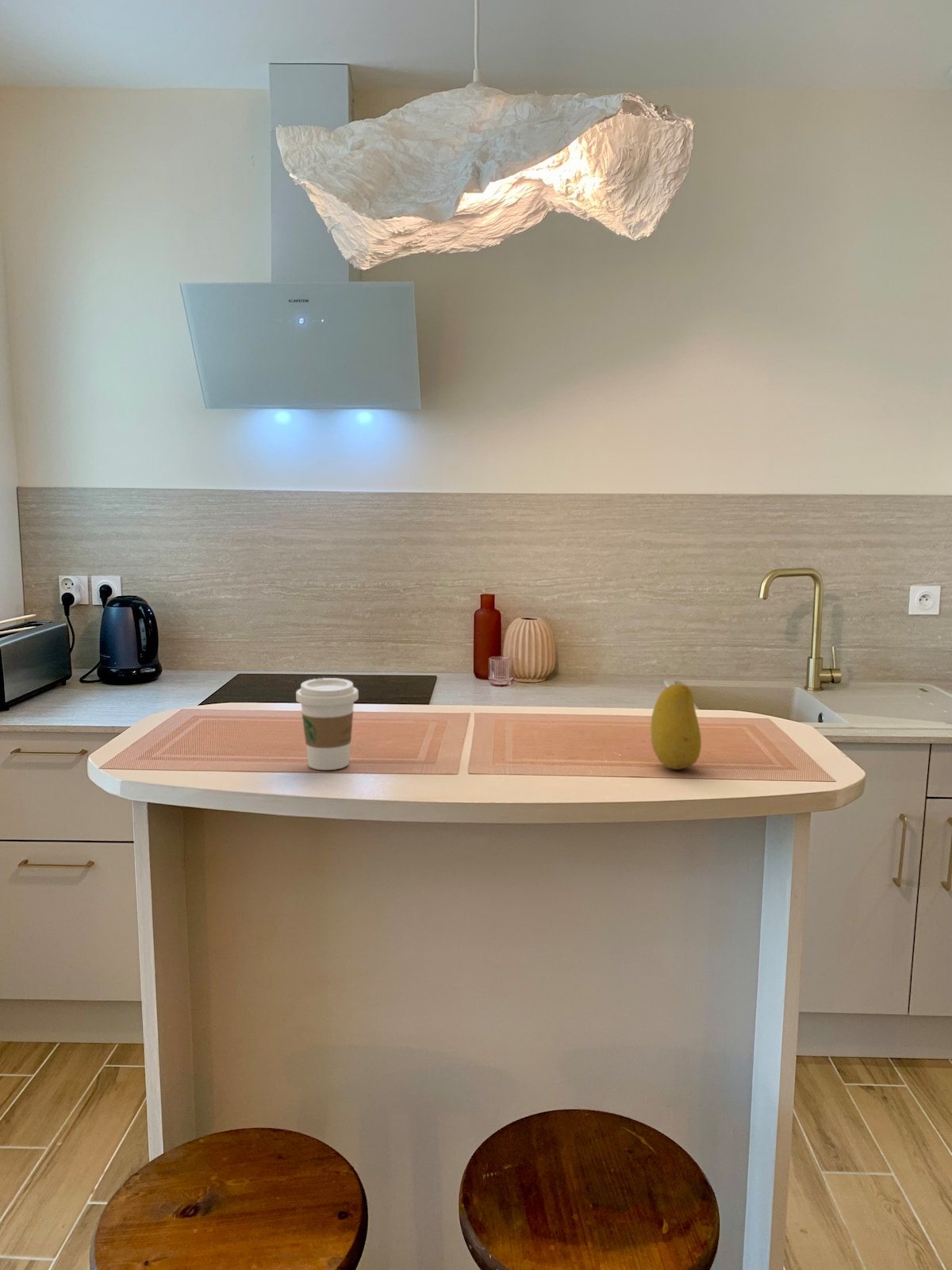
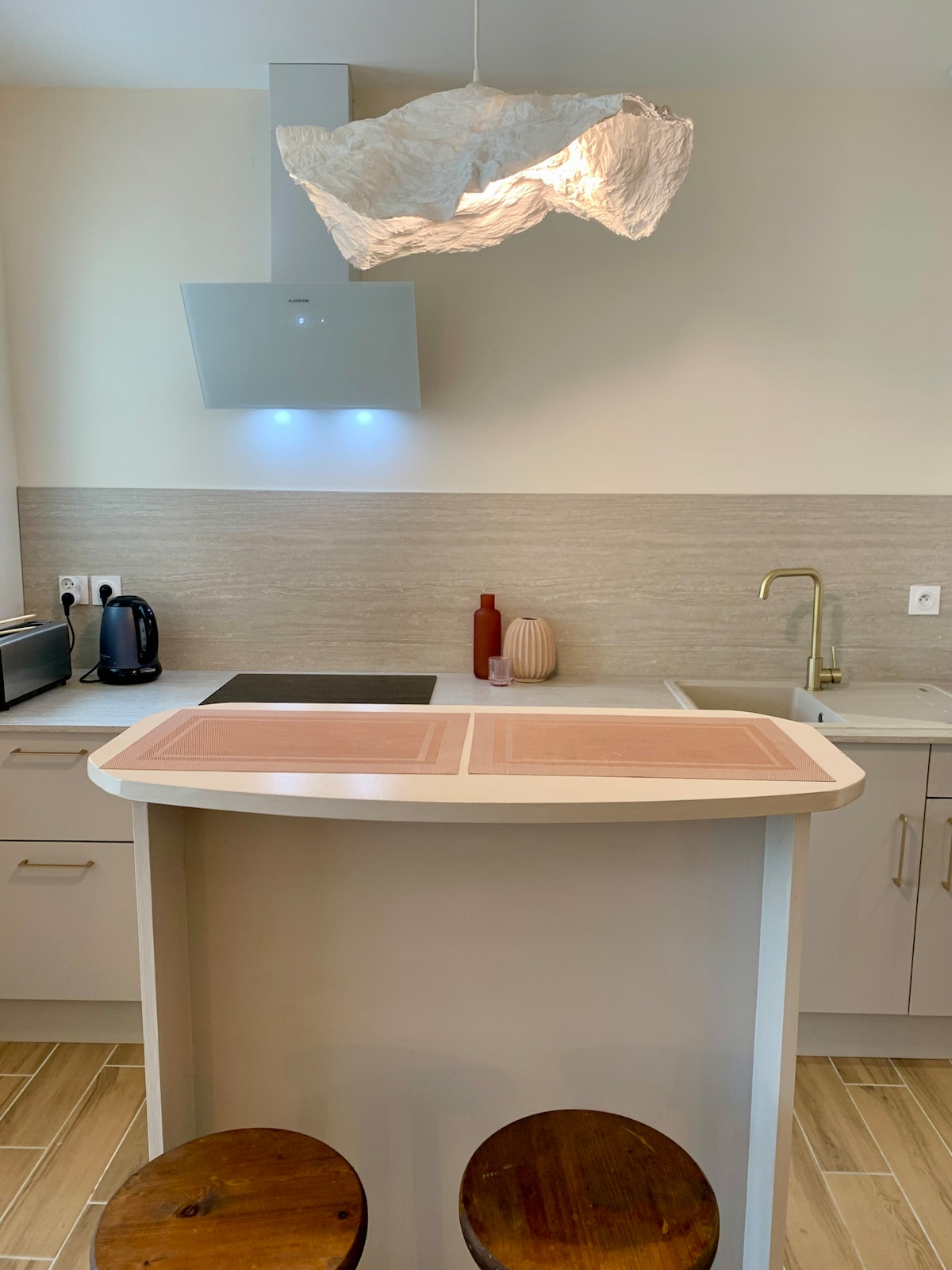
- fruit (676, 725)
- coffee cup (328, 724)
